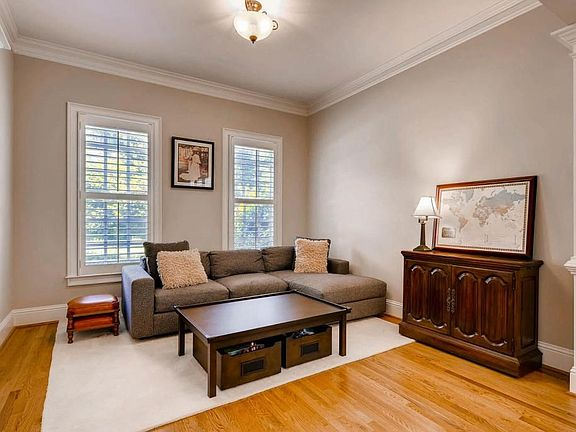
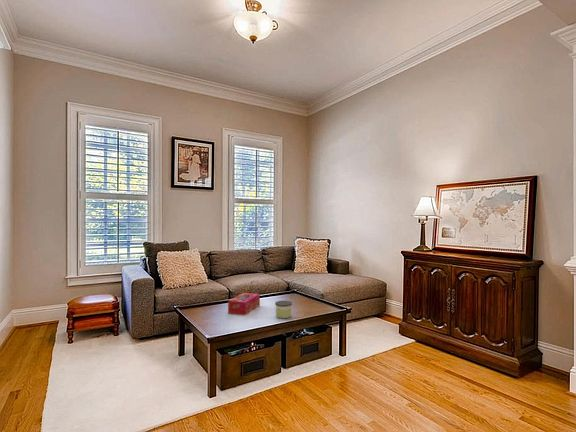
+ candle (283, 309)
+ tissue box (244, 303)
